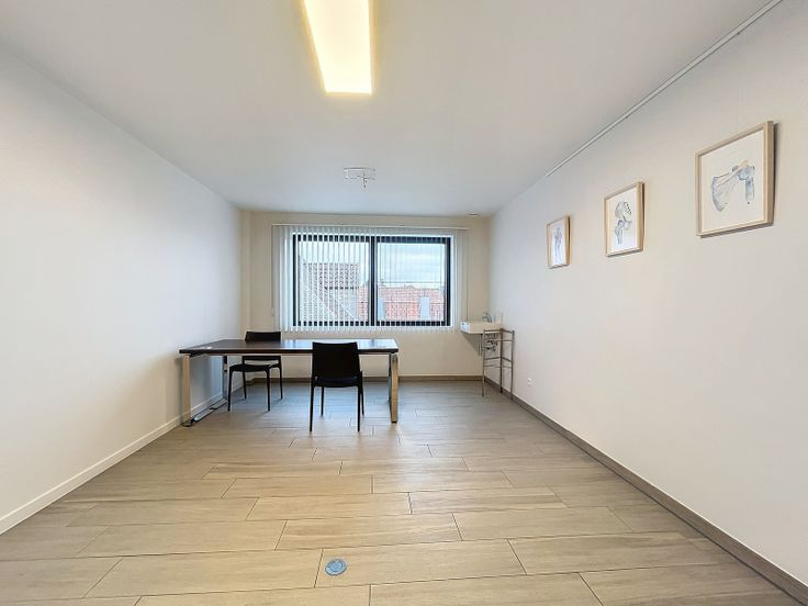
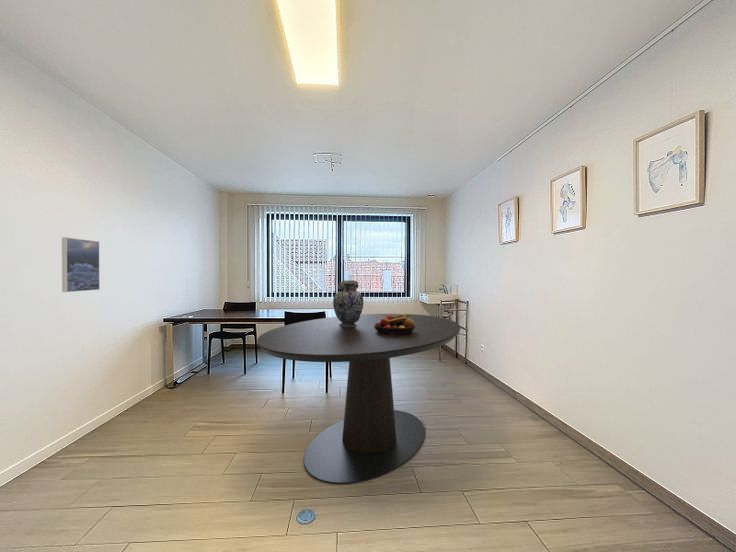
+ vase (348, 303)
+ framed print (81, 265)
+ fruit bowl (394, 322)
+ dining table (369, 383)
